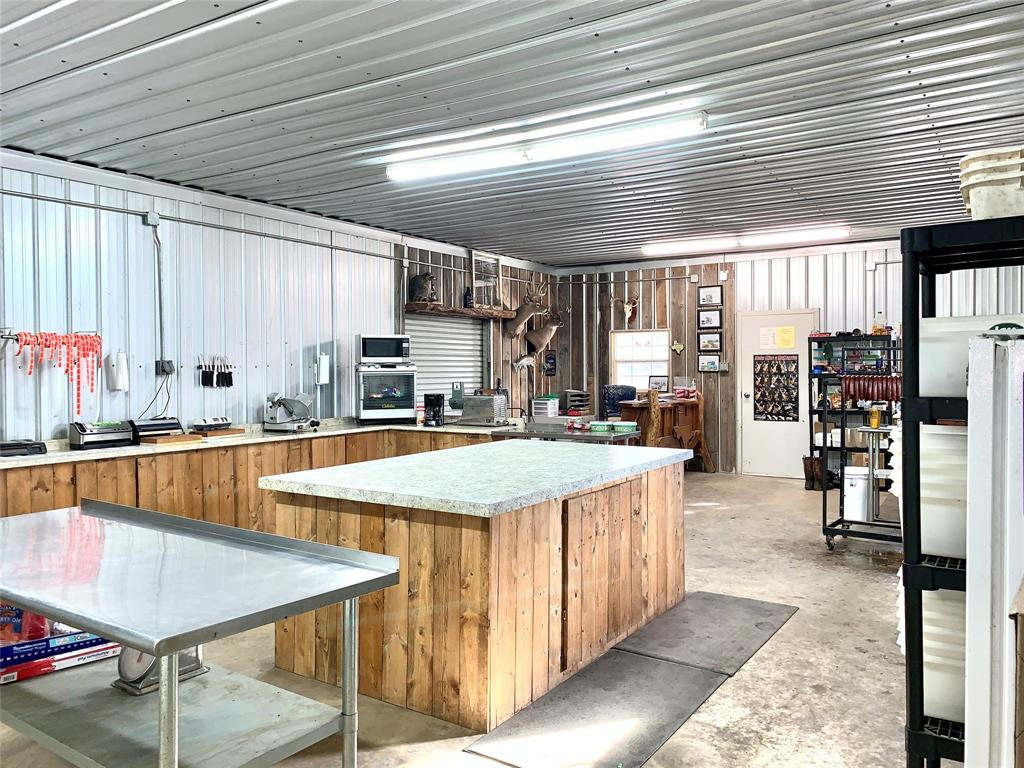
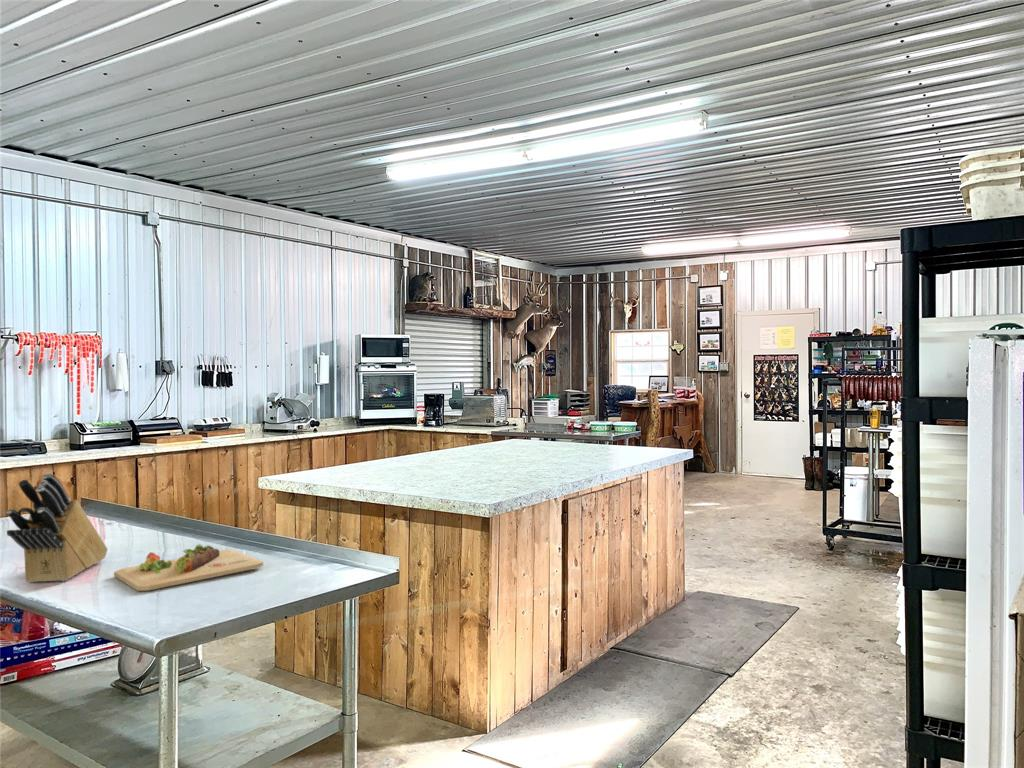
+ knife block (59, 521)
+ cutting board (190, 559)
